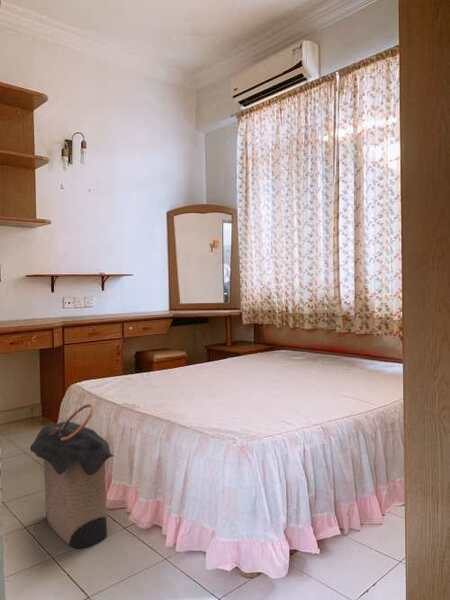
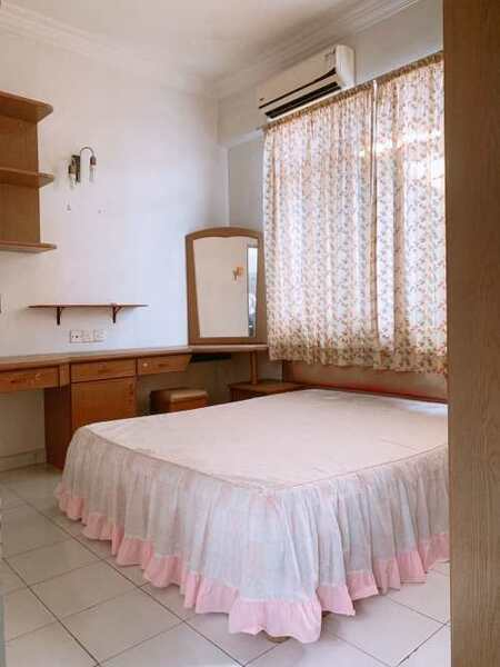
- laundry hamper (70, 465)
